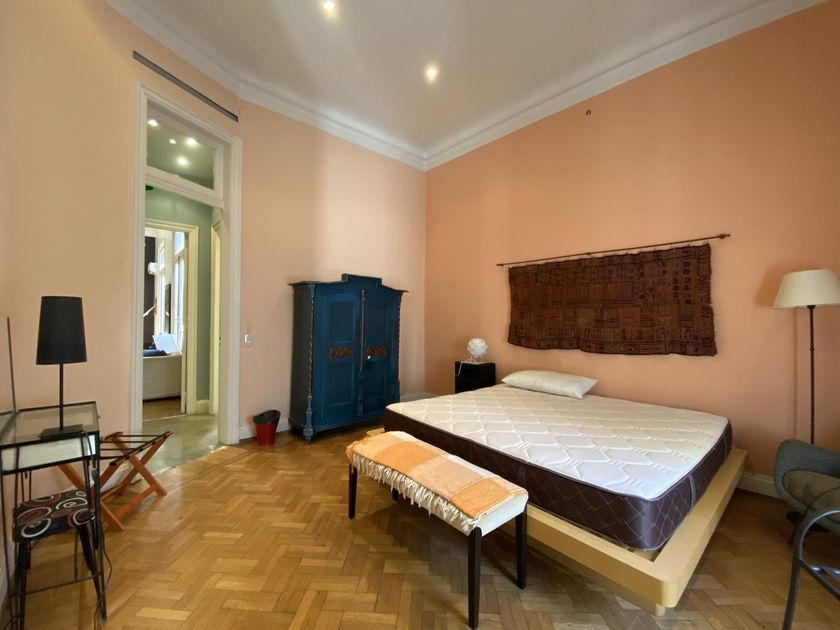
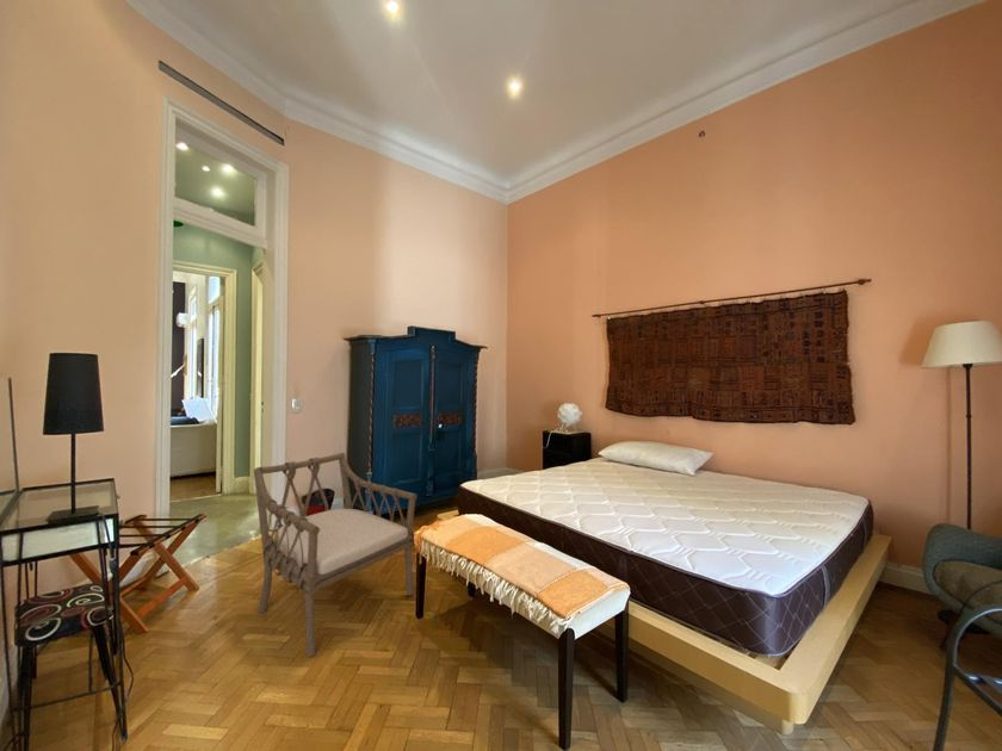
+ armchair (332, 533)
